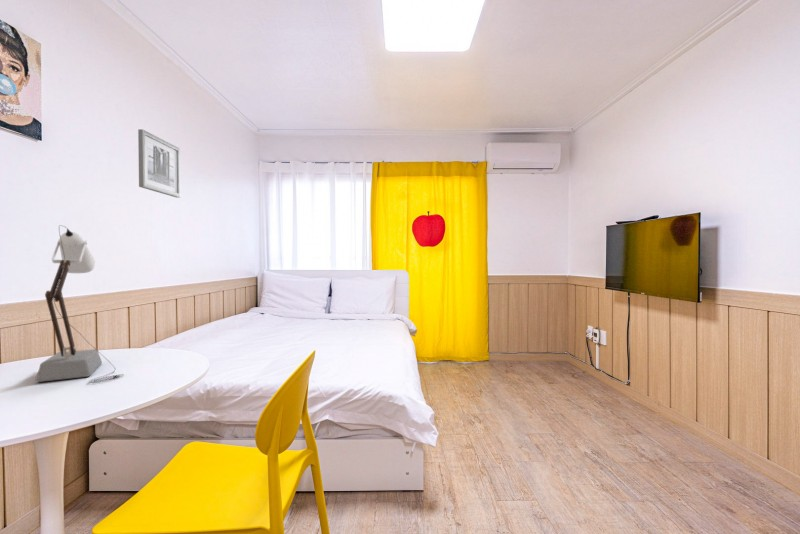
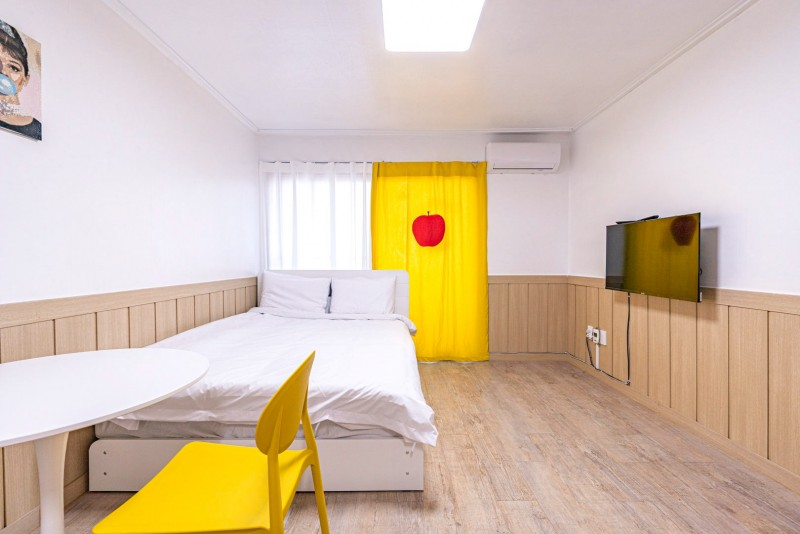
- desk lamp (64, 304)
- wall art (161, 166)
